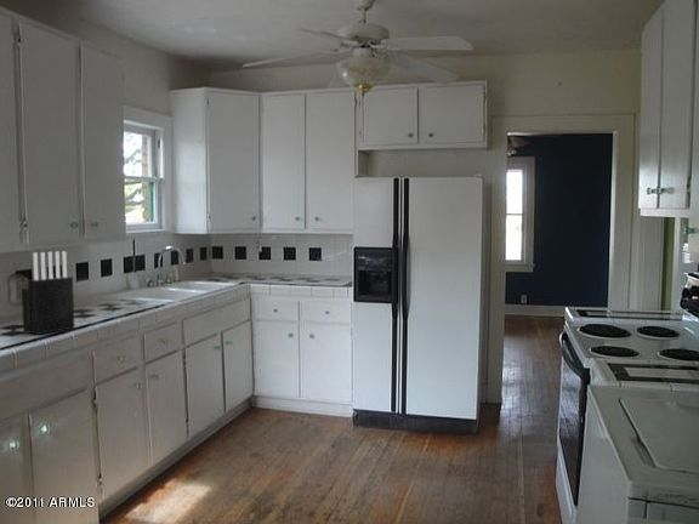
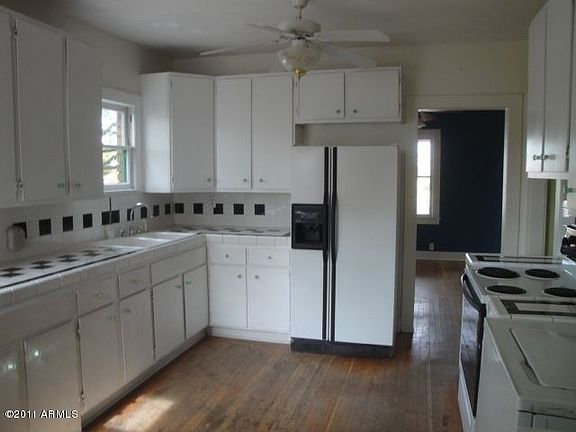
- knife block (46, 291)
